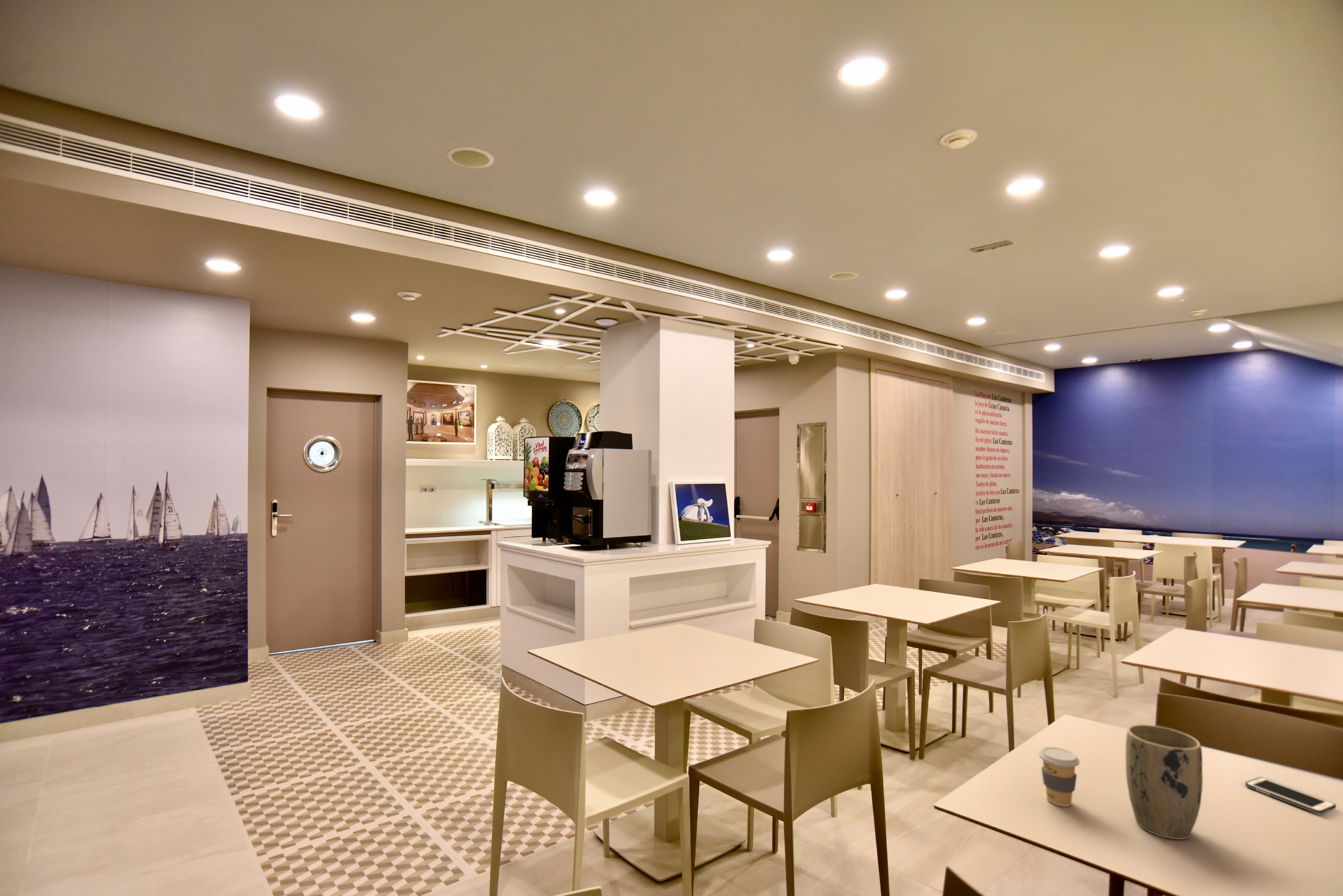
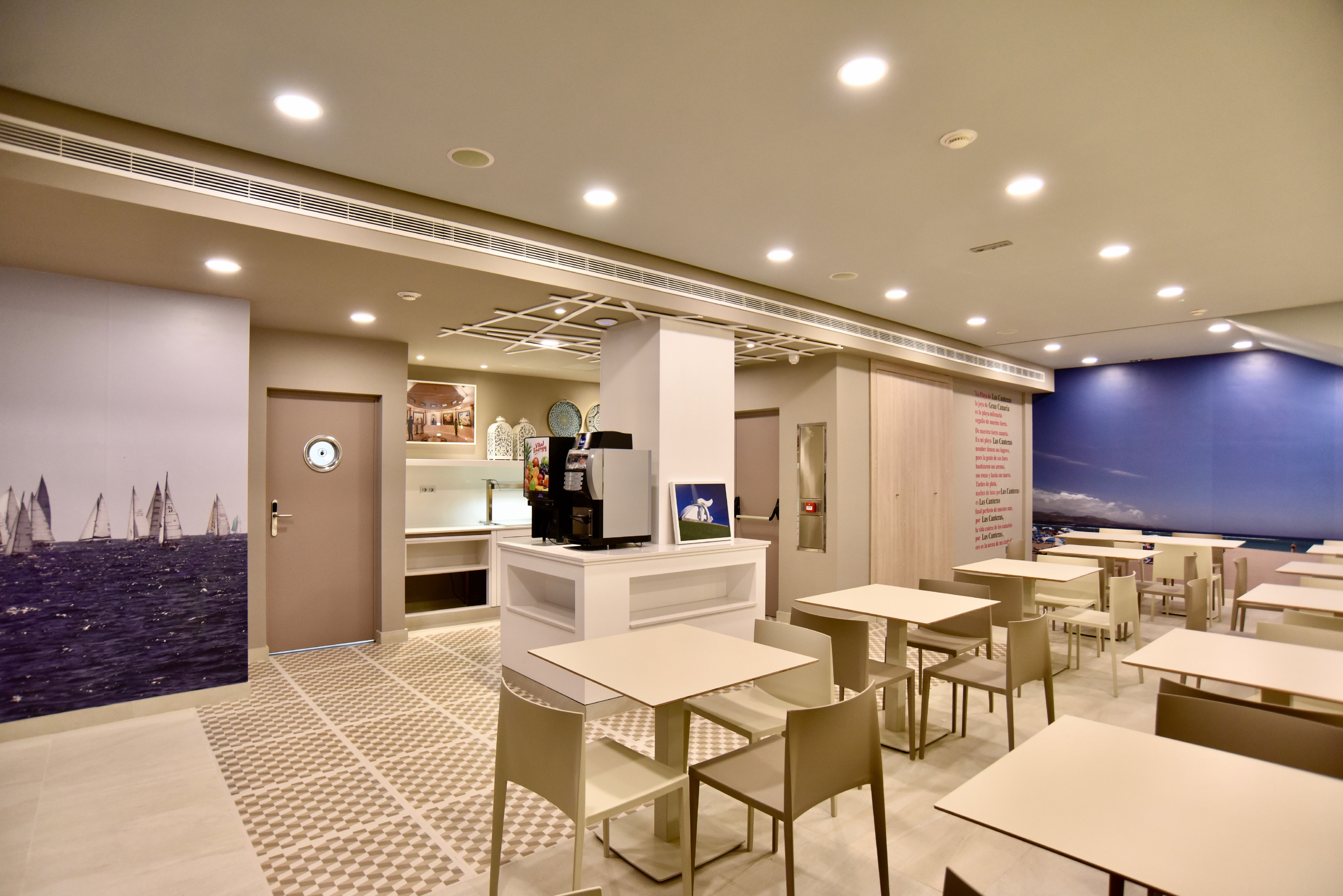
- cell phone (1289, 795)
- plant pot (1163, 782)
- coffee cup (1059, 777)
